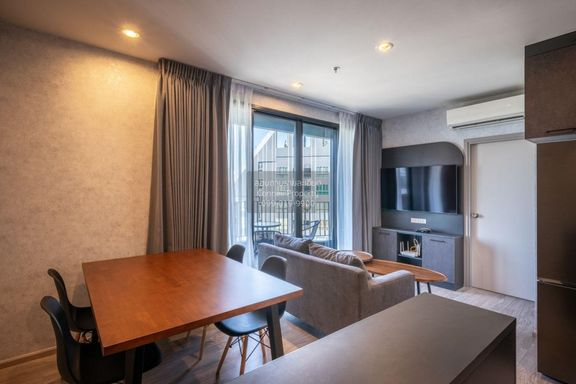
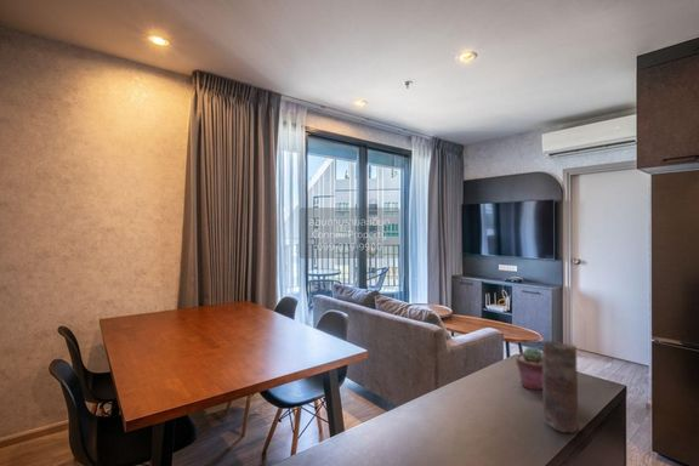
+ potted succulent (532, 365)
+ candle (559, 383)
